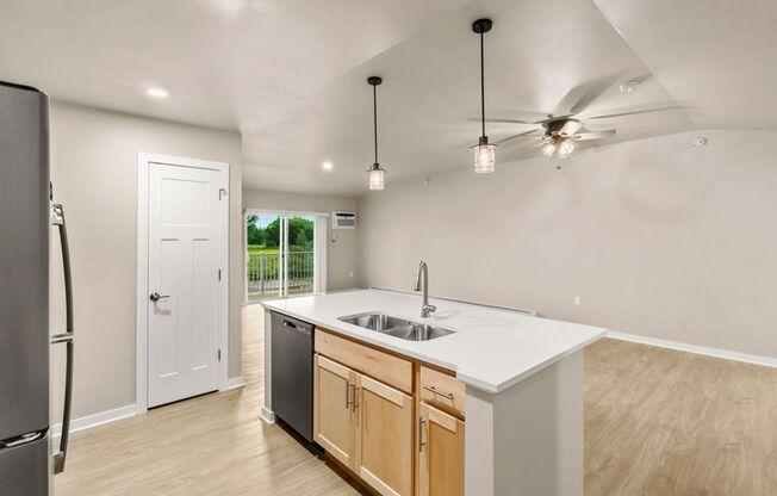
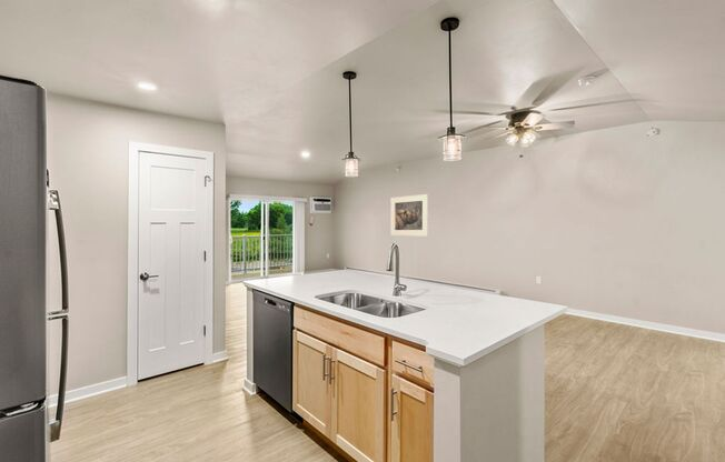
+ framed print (408, 215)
